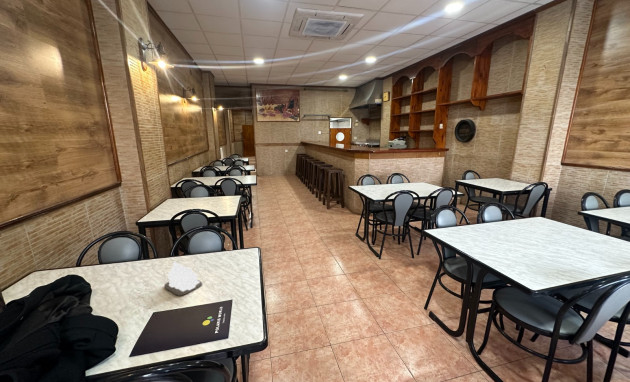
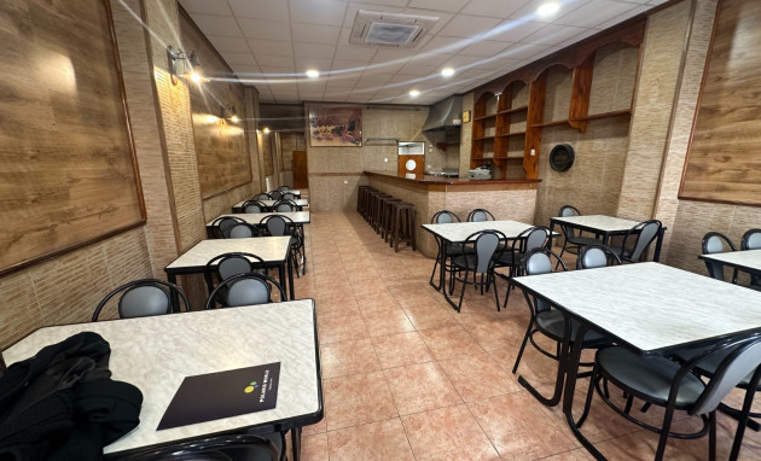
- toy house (182, 275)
